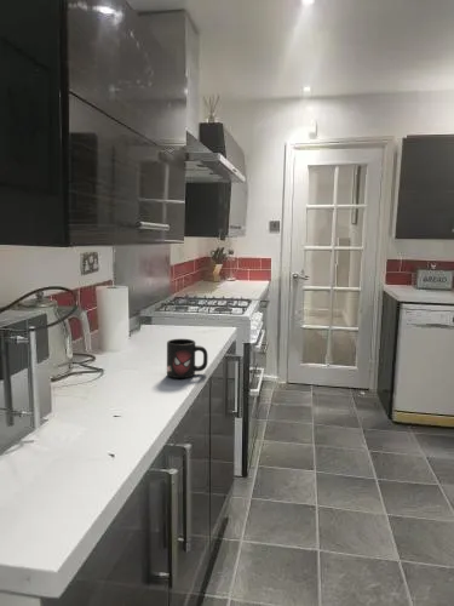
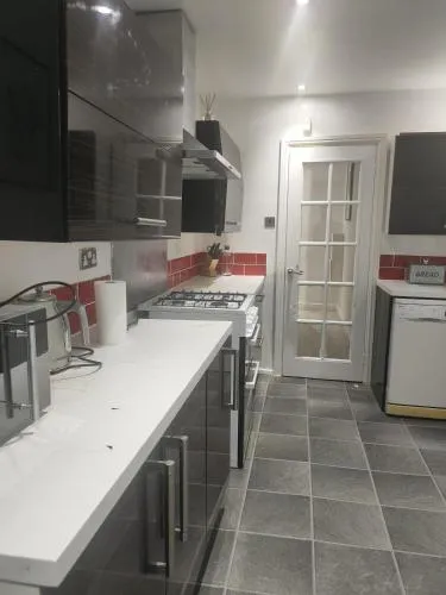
- mug (186, 358)
